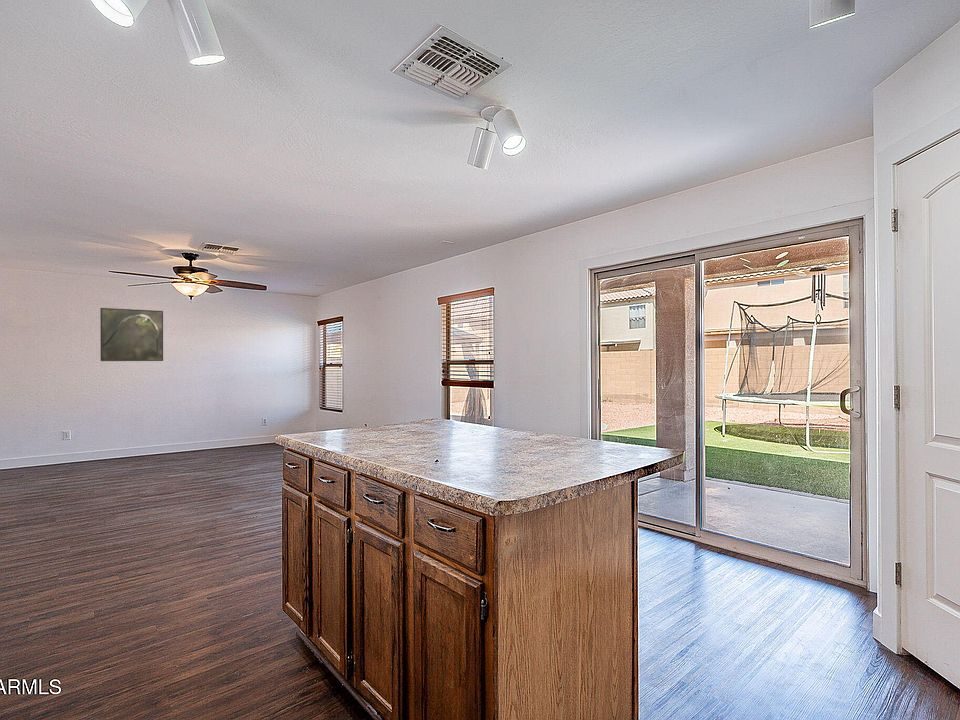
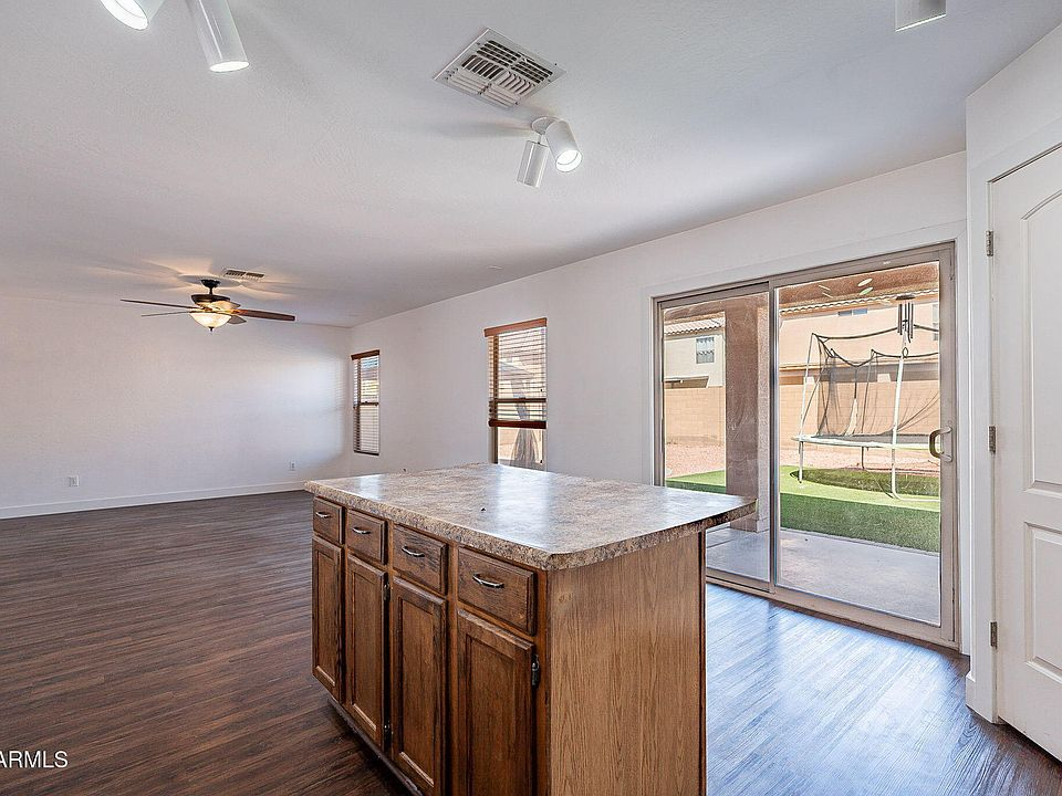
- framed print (132, 335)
